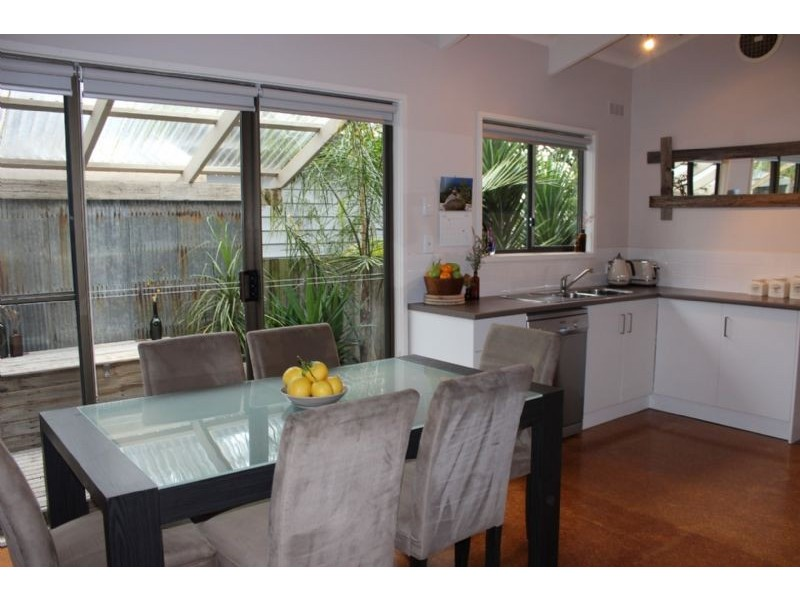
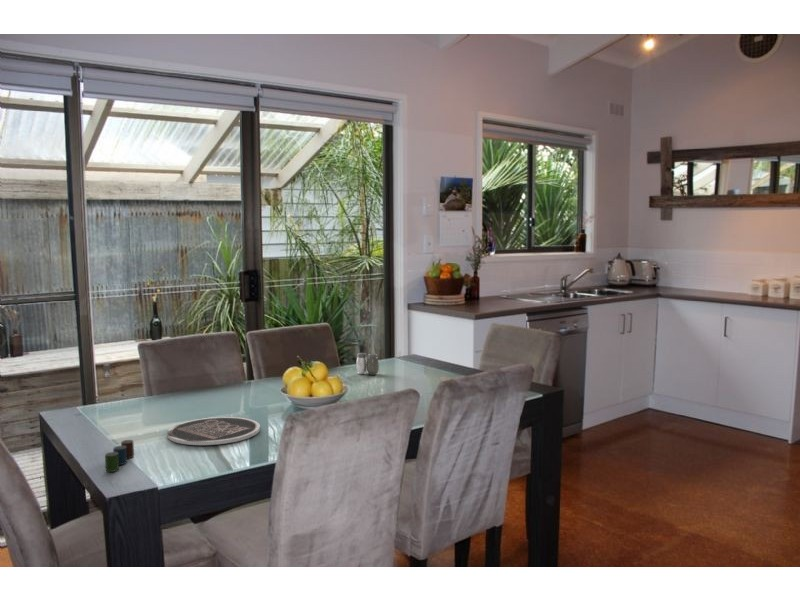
+ plate (214, 430)
+ salt and pepper shaker (367, 363)
+ cup (118, 450)
